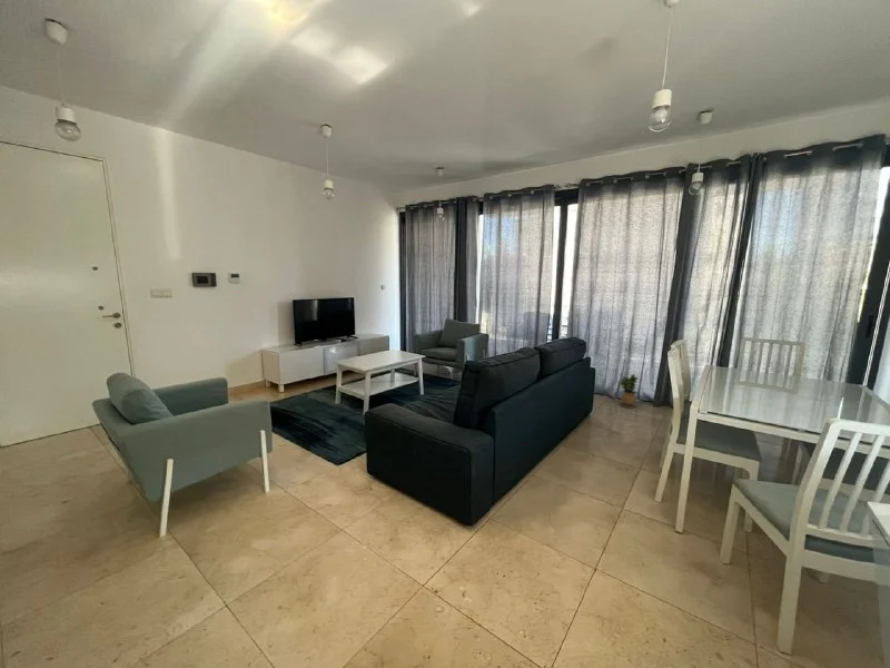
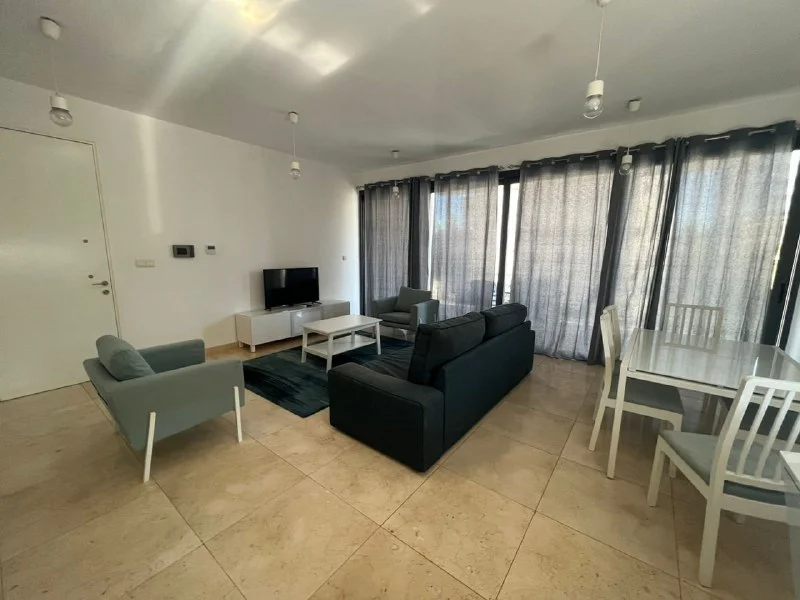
- potted plant (627, 389)
